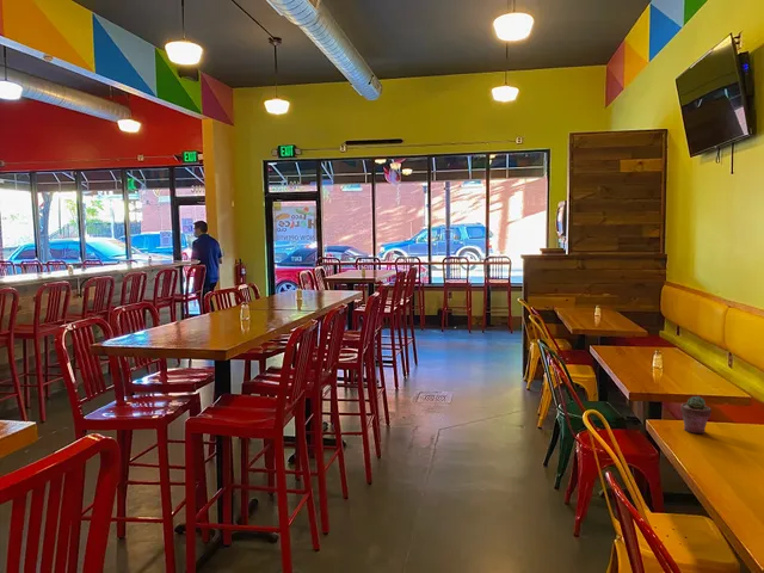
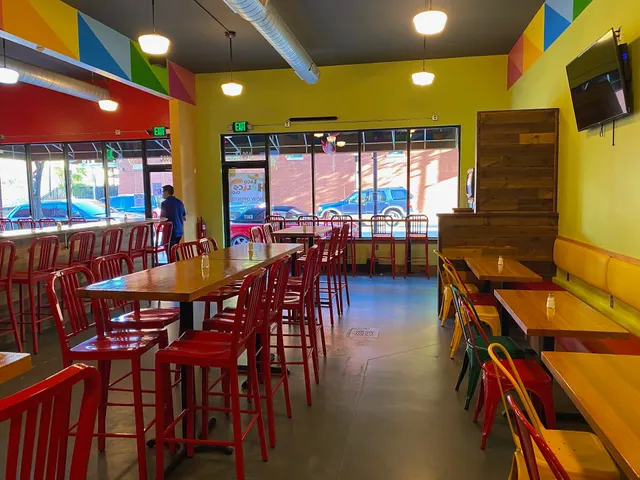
- potted succulent (695, 413)
